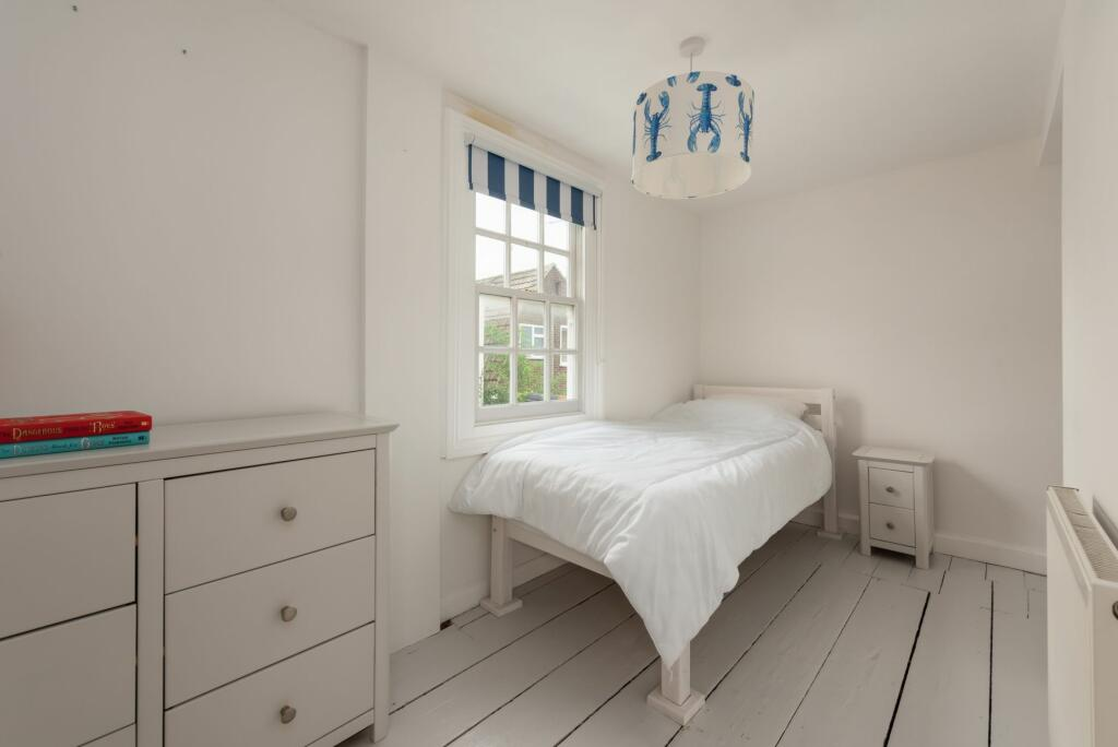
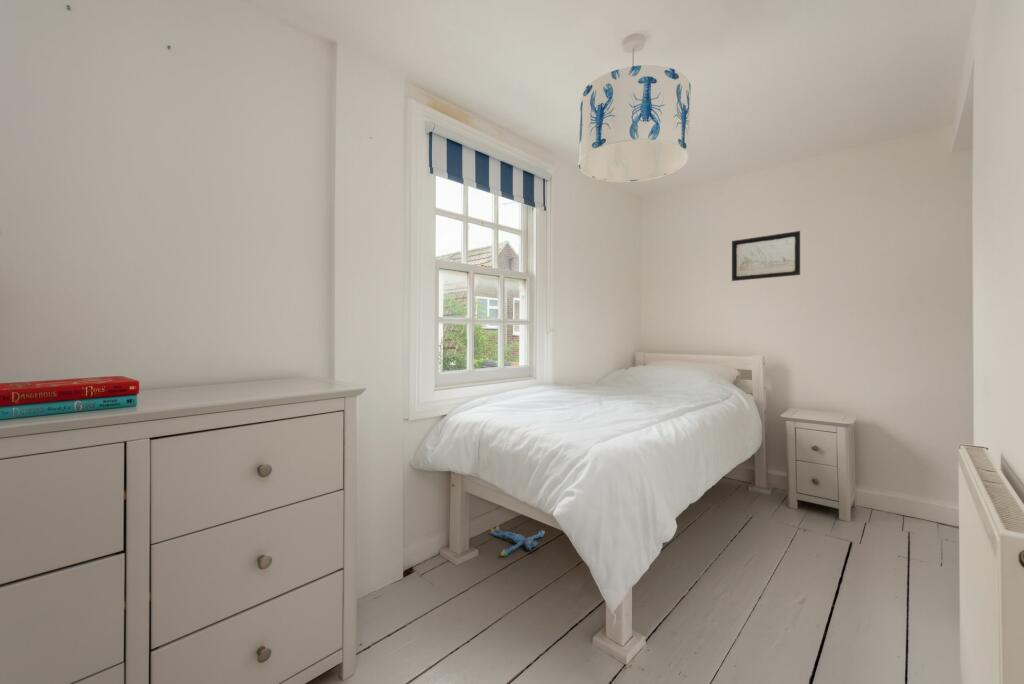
+ wall art (764, 257)
+ plush toy (513, 537)
